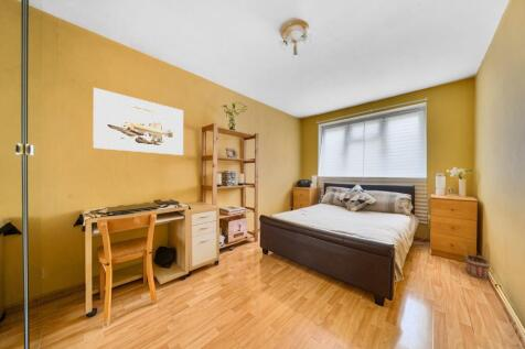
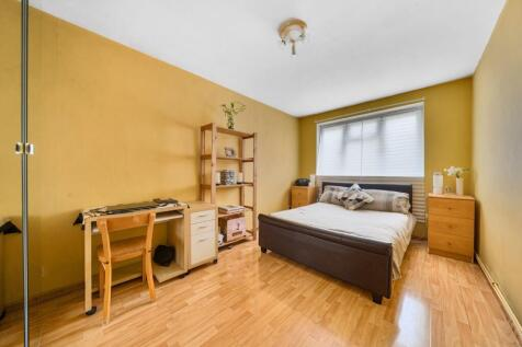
- basket (476, 258)
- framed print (144, 126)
